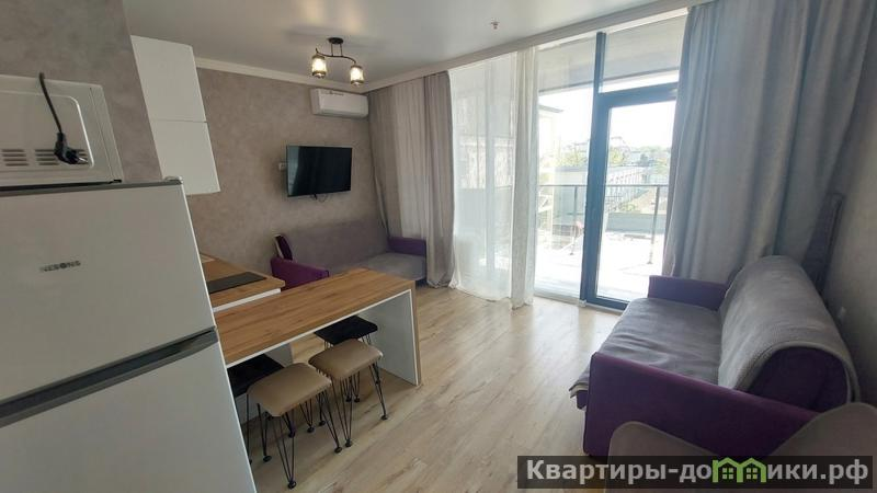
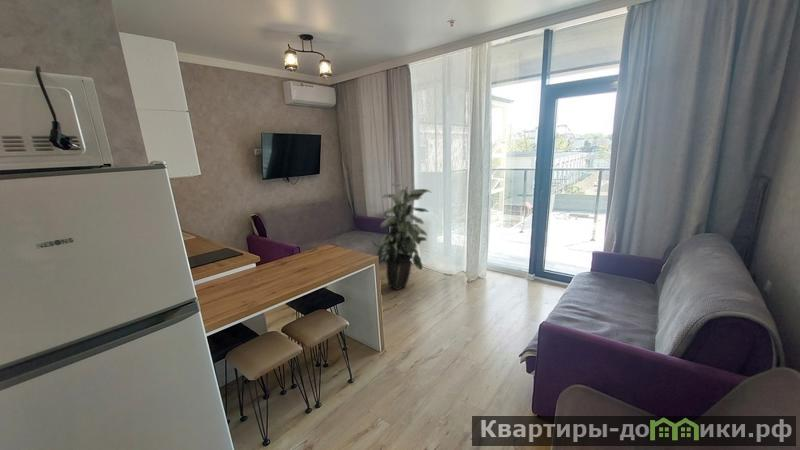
+ indoor plant (401, 237)
